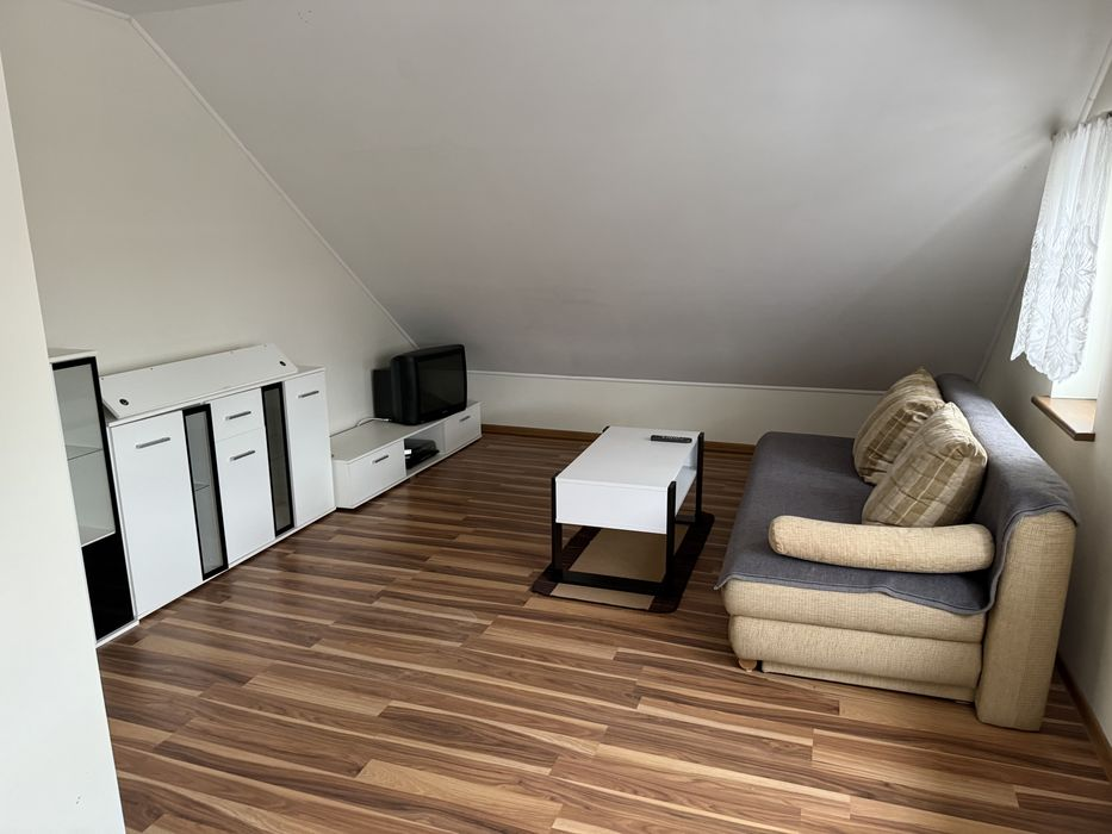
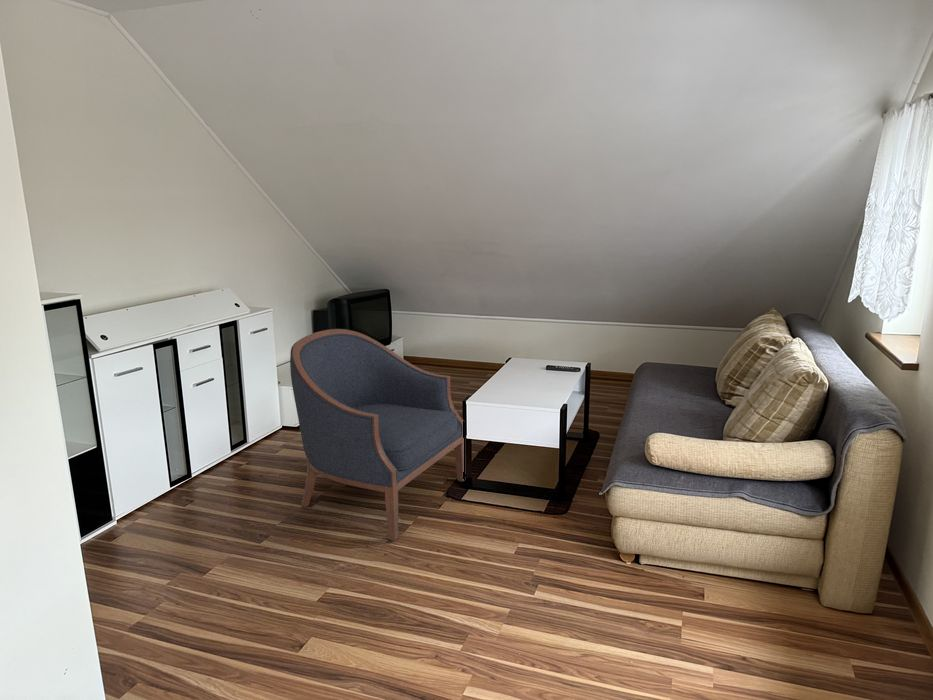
+ chair (375, 419)
